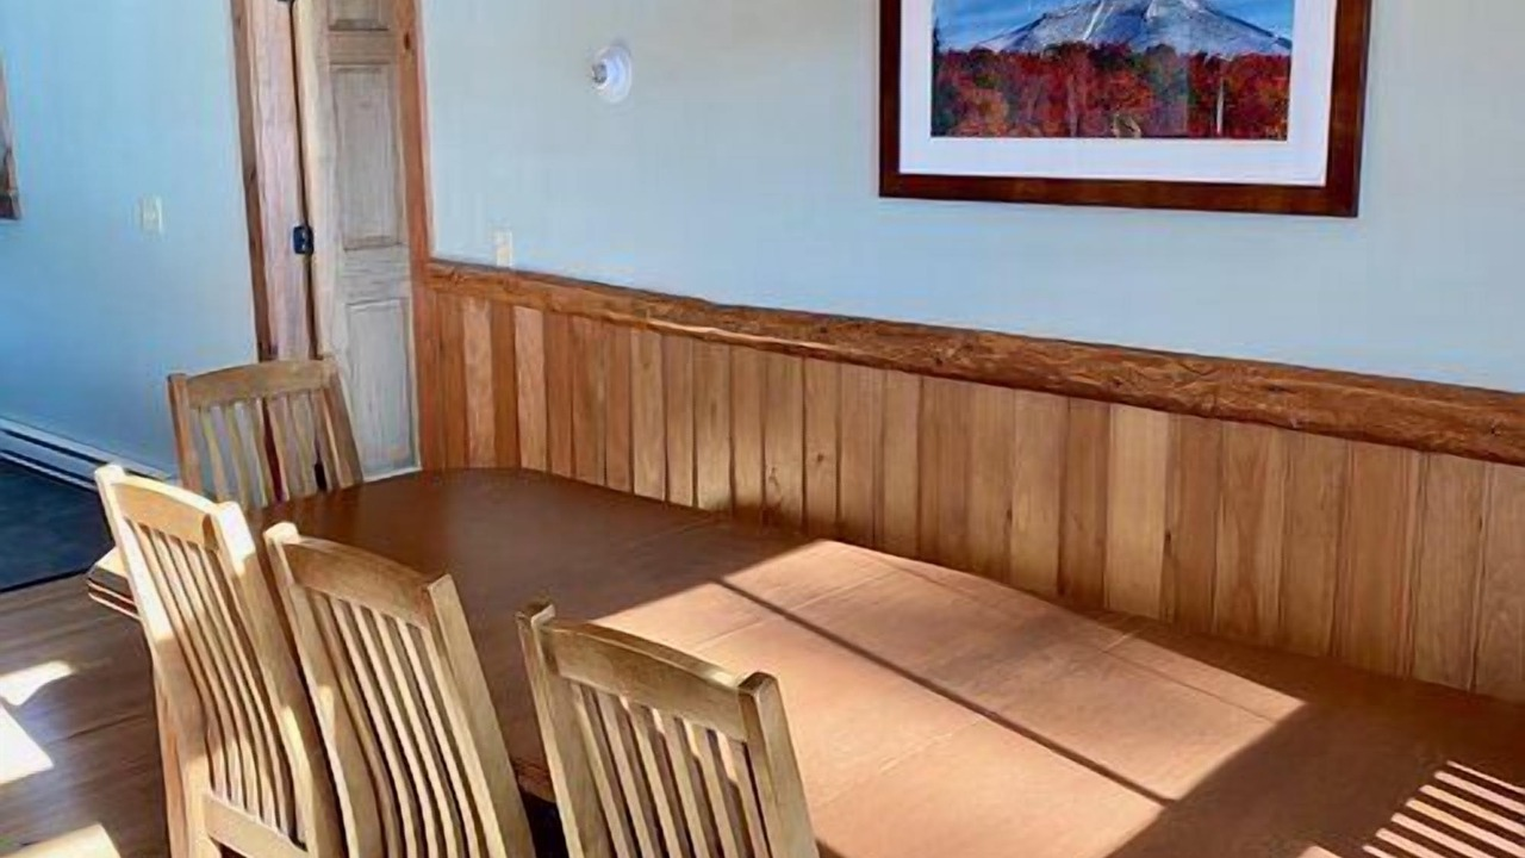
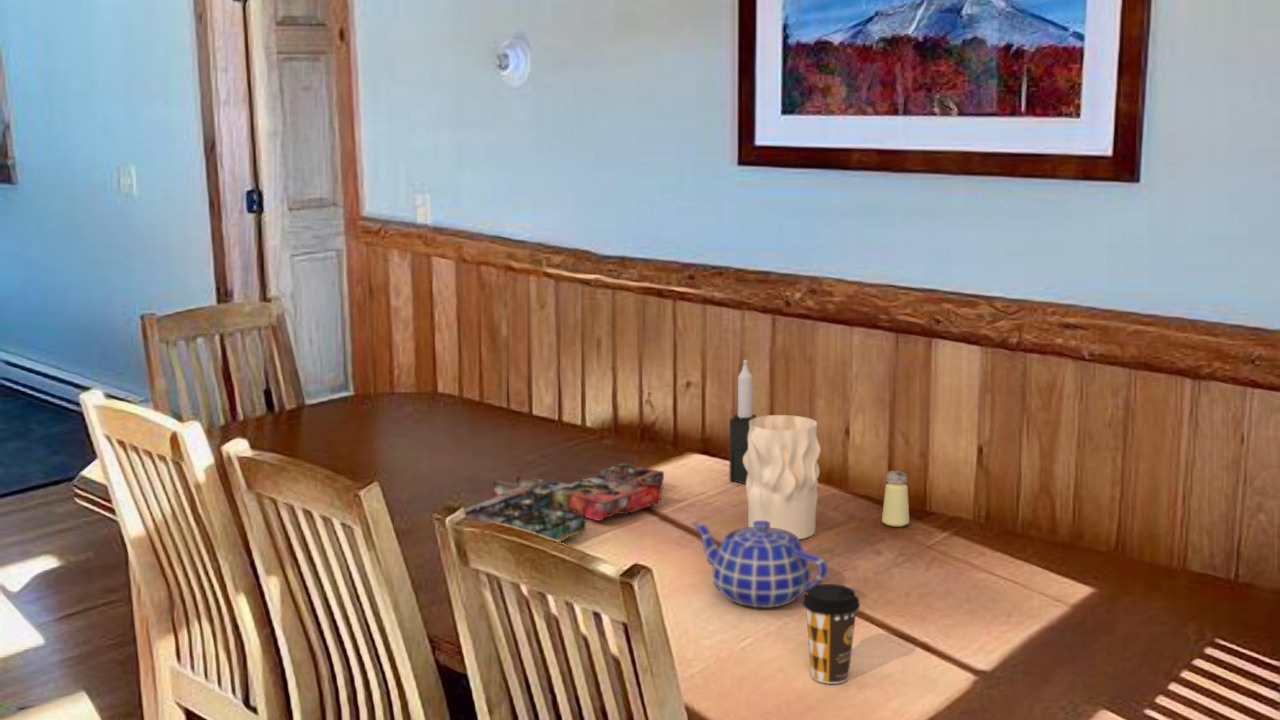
+ candle (744, 420)
+ teapot (756, 558)
+ coffee cup (830, 634)
+ board game (558, 497)
+ saltshaker (896, 497)
+ vase (781, 476)
